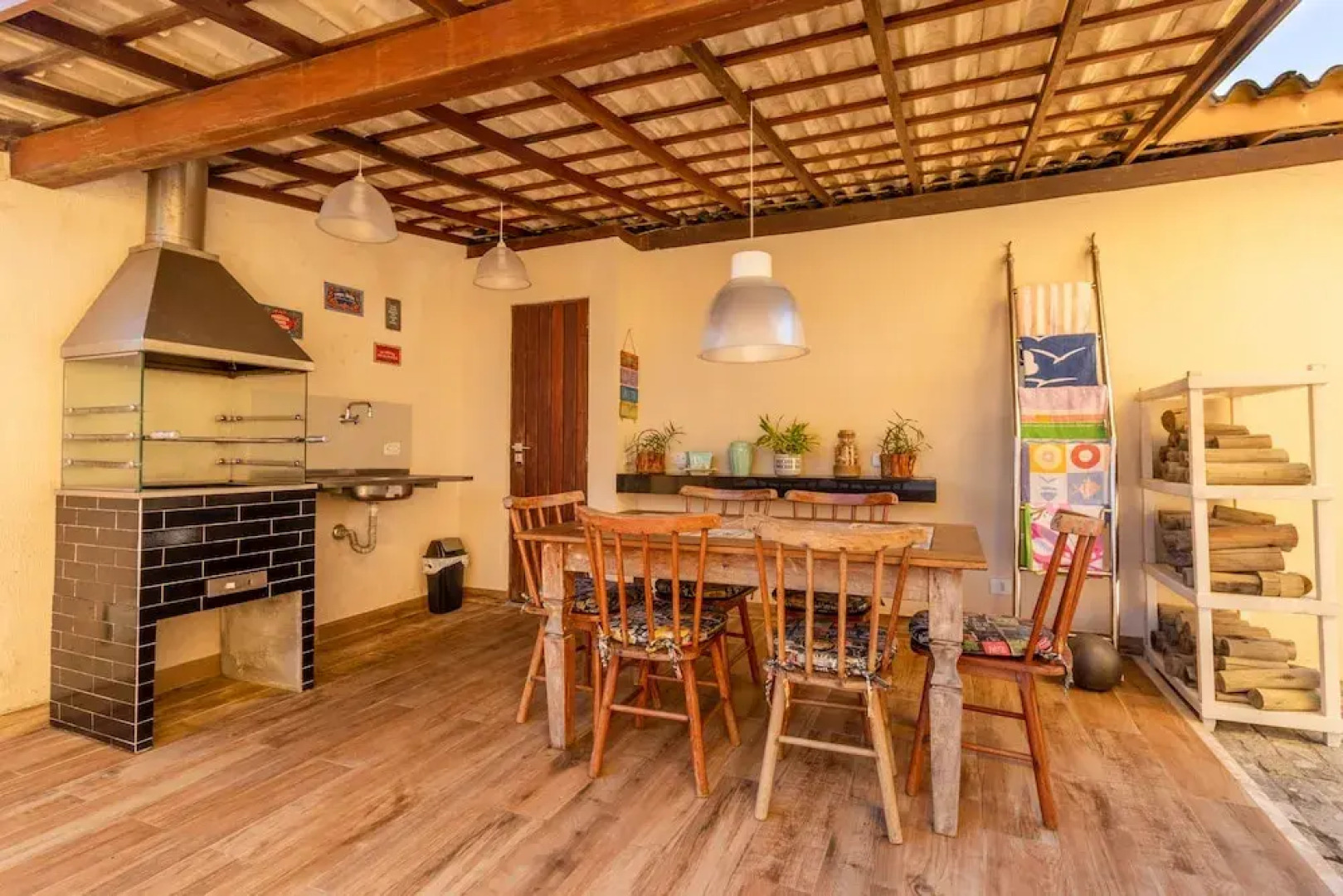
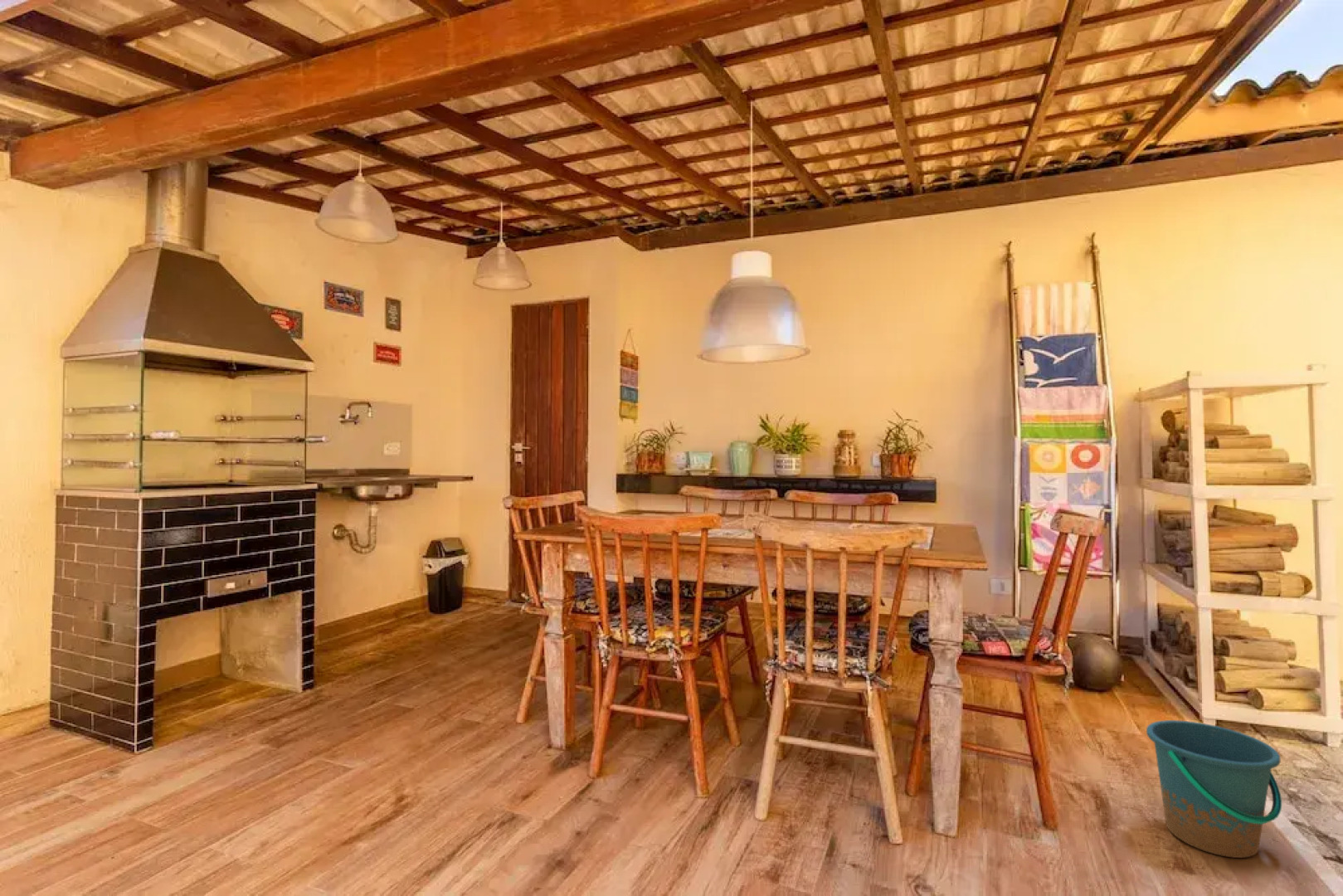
+ bucket (1210, 789)
